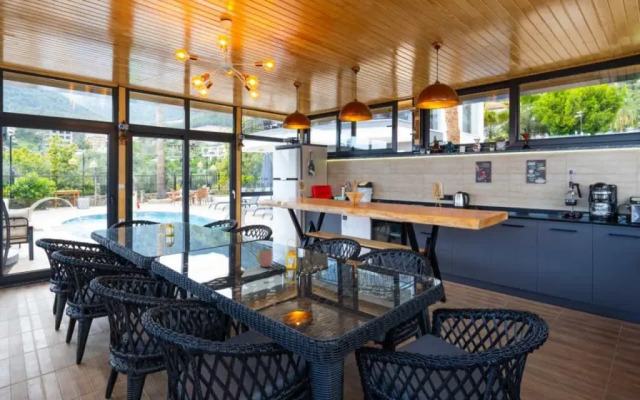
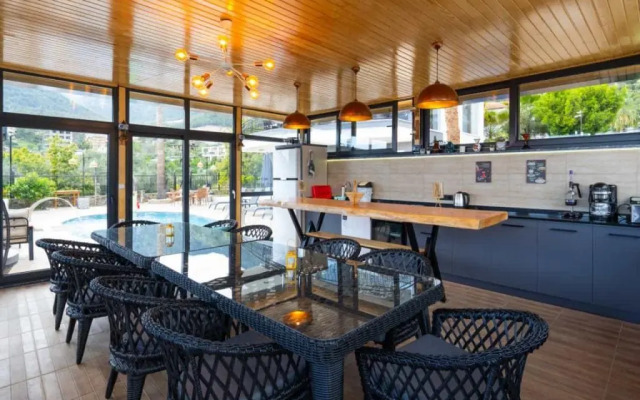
- cup (263, 258)
